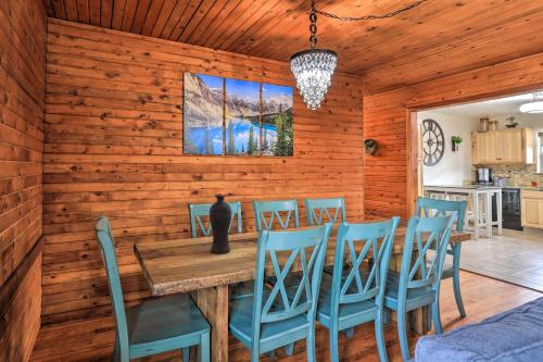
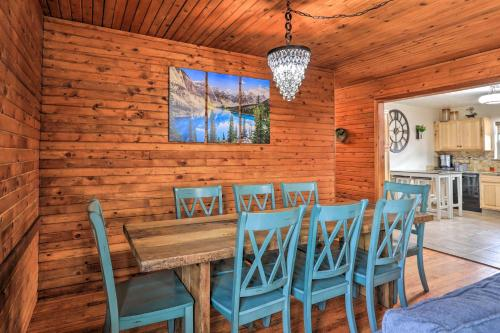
- vase (220, 223)
